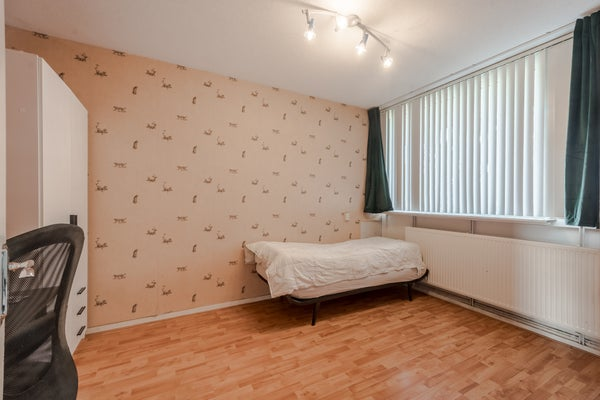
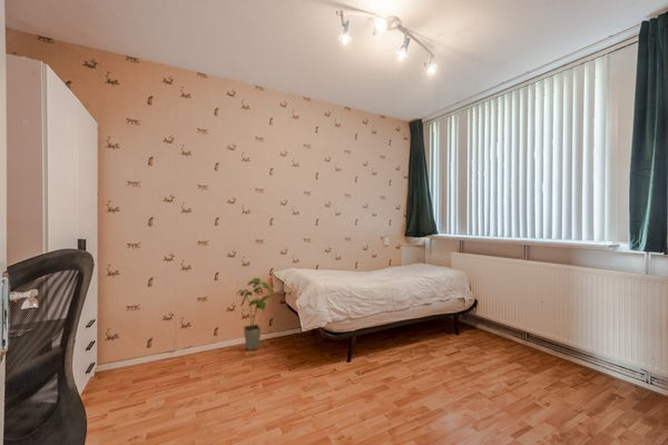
+ house plant (256, 312)
